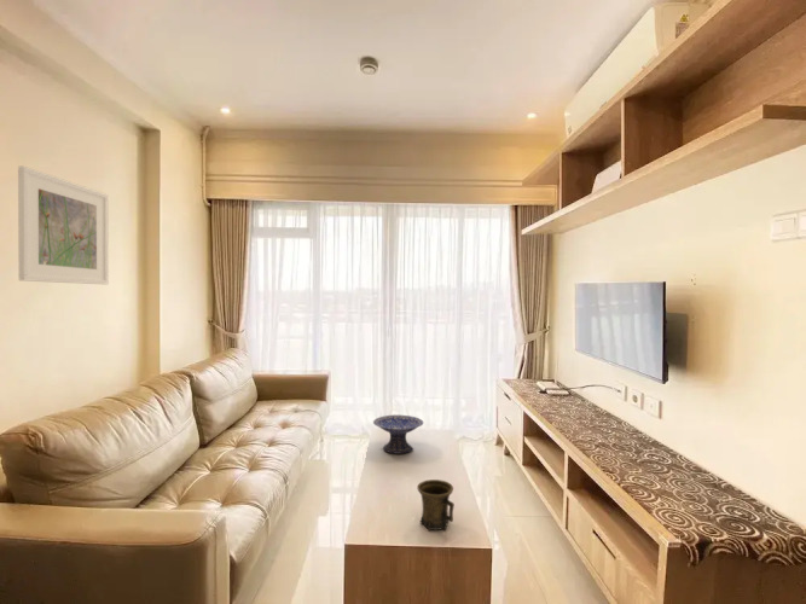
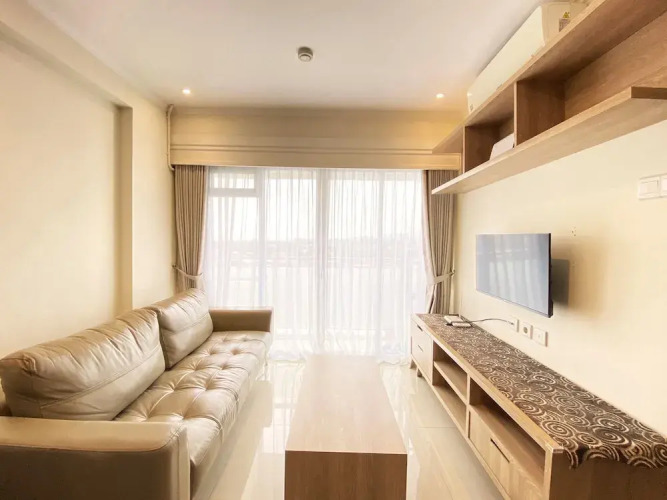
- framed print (68, 232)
- mug (435, 505)
- decorative bowl (398, 434)
